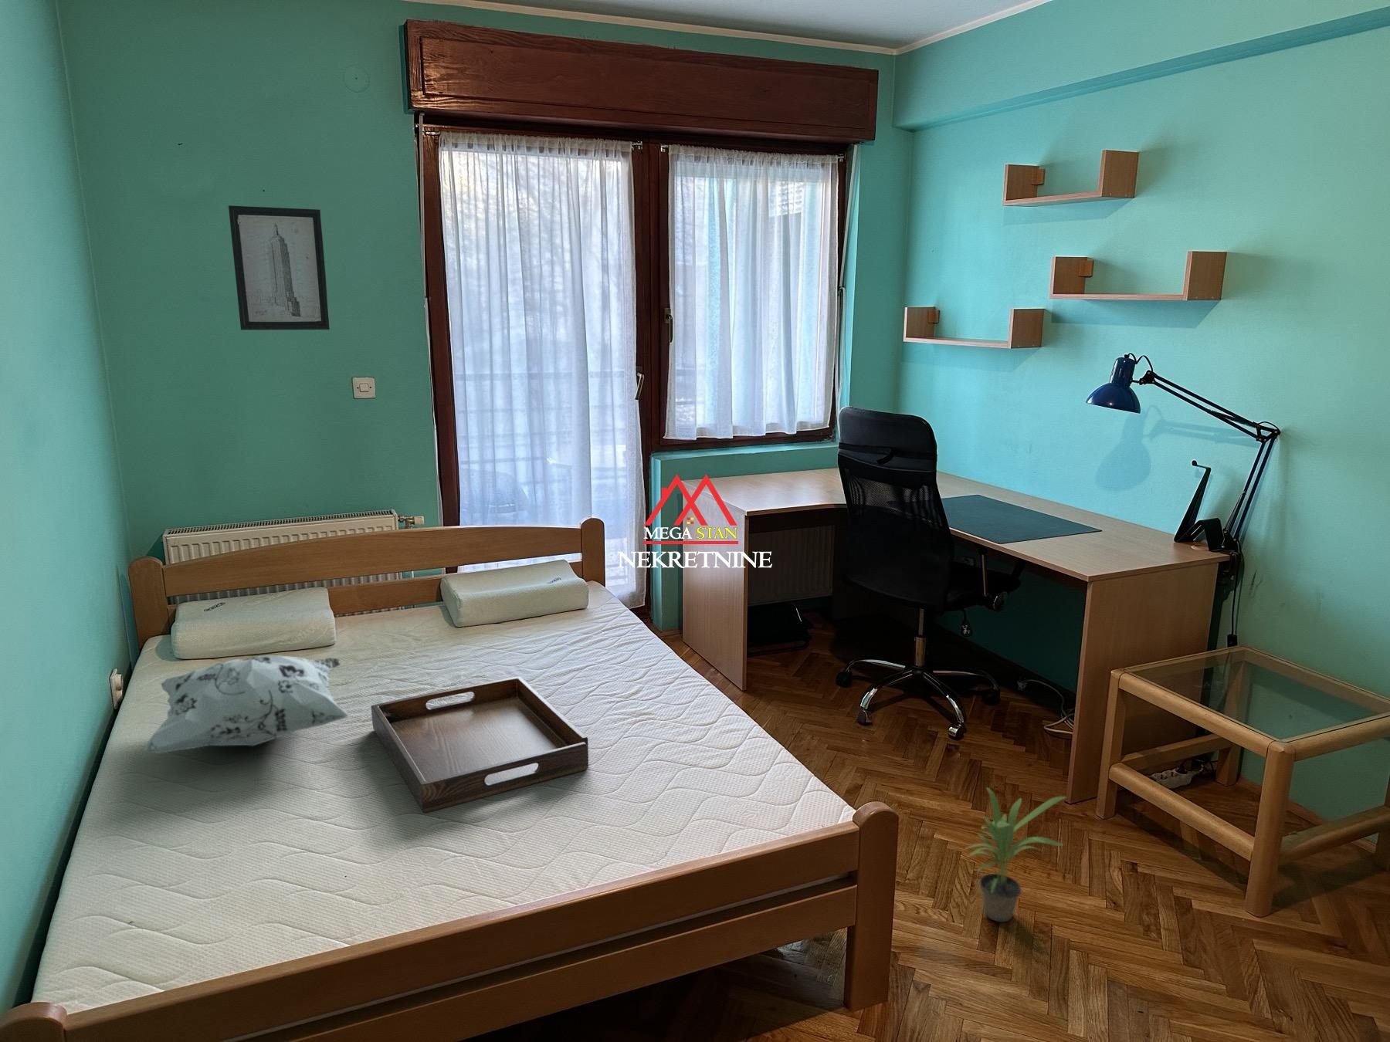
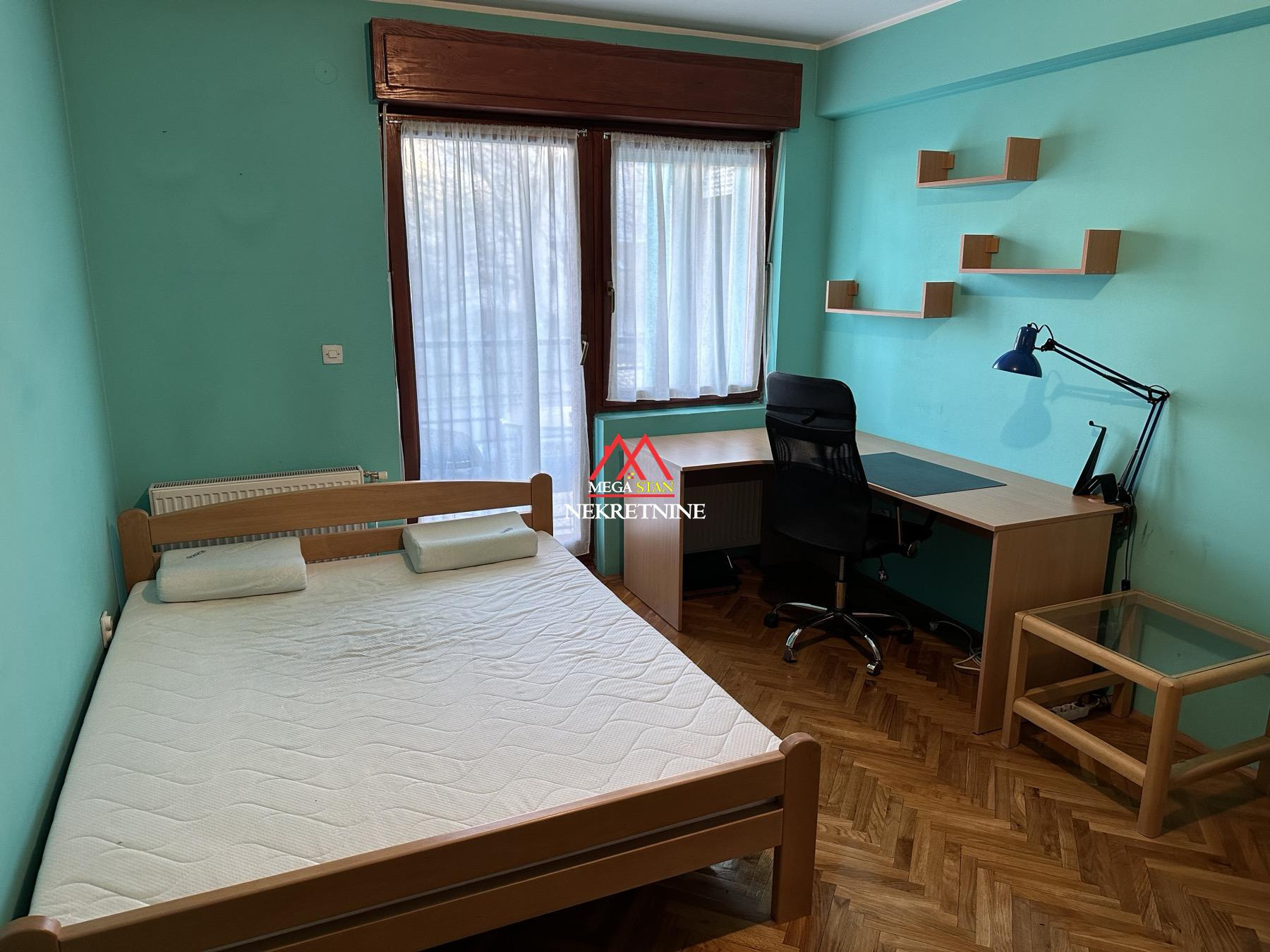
- wall art (280, 269)
- decorative pillow (252, 698)
- potted plant (1004, 858)
- serving tray (477, 734)
